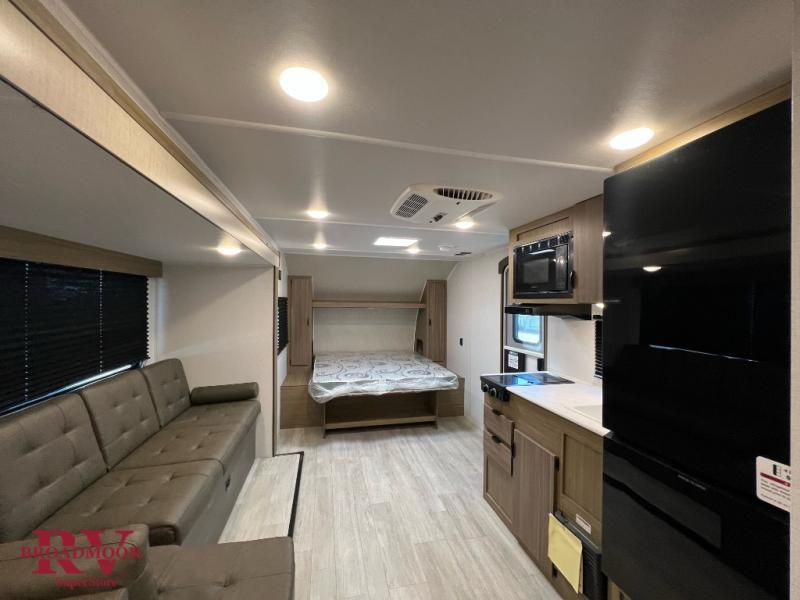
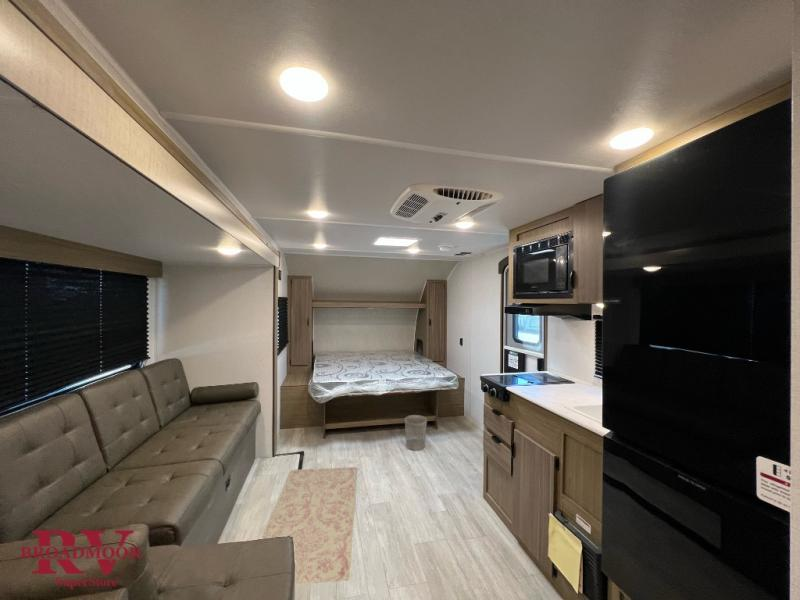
+ wastebasket (415, 432)
+ rug (313, 512)
